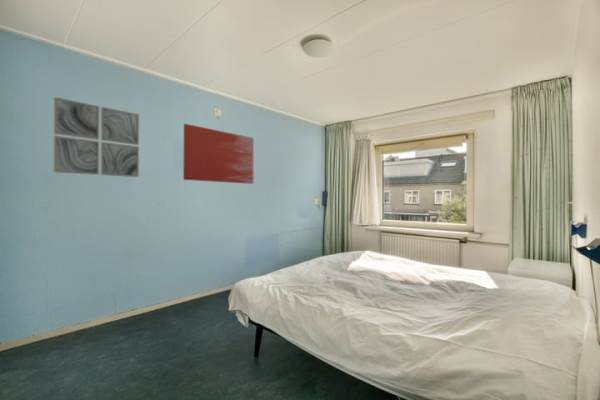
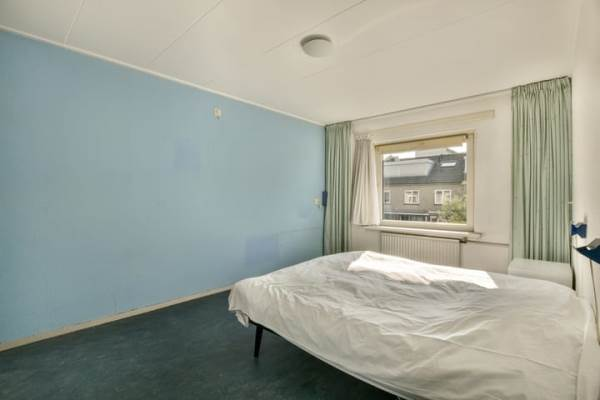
- wall art (221, 156)
- wall art (98, 141)
